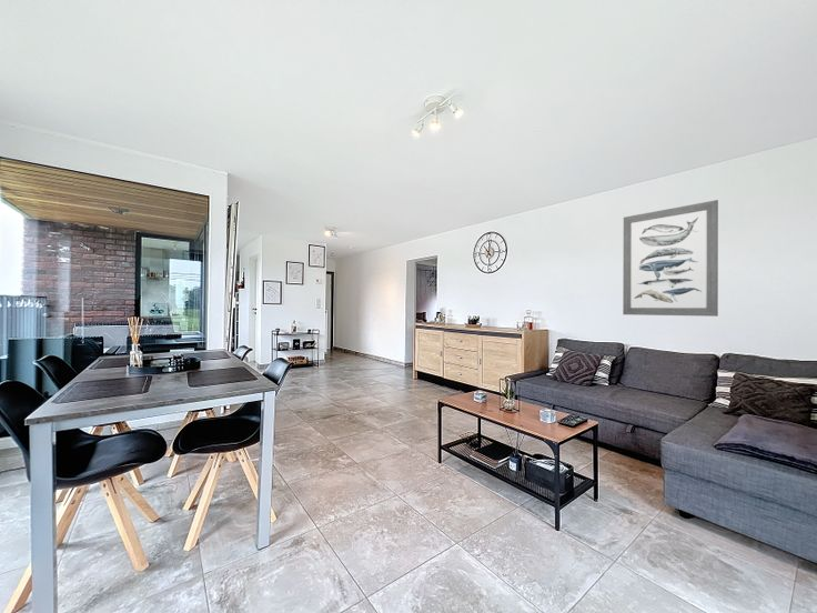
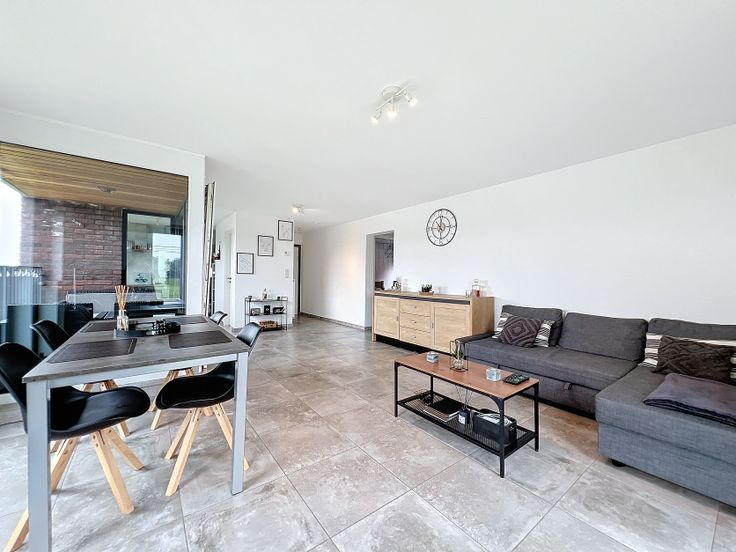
- wall art (666, 262)
